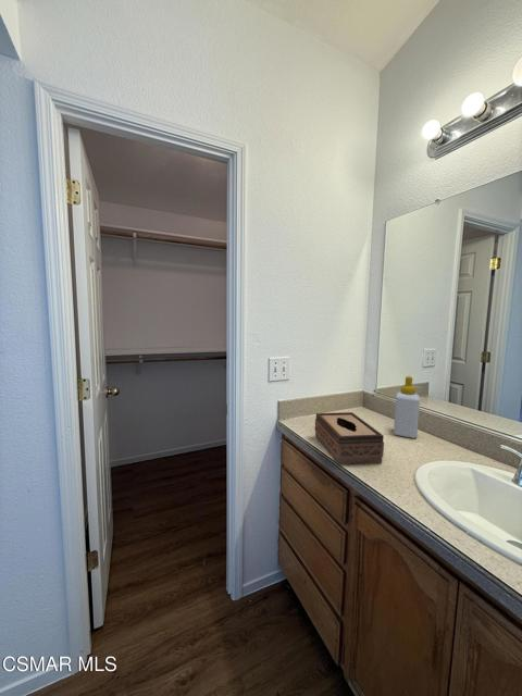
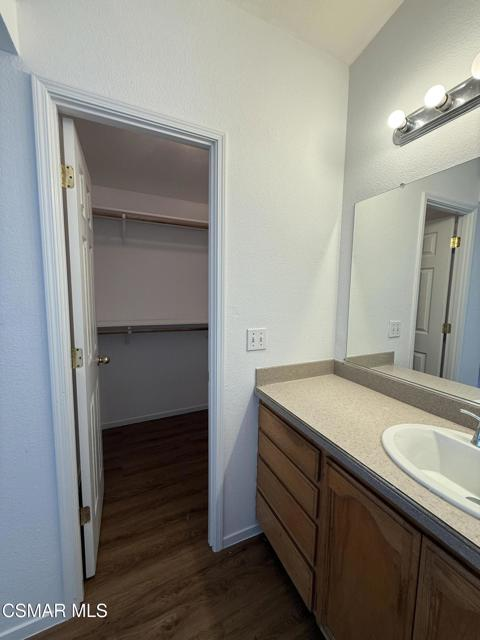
- tissue box (346, 435)
- soap bottle (407, 406)
